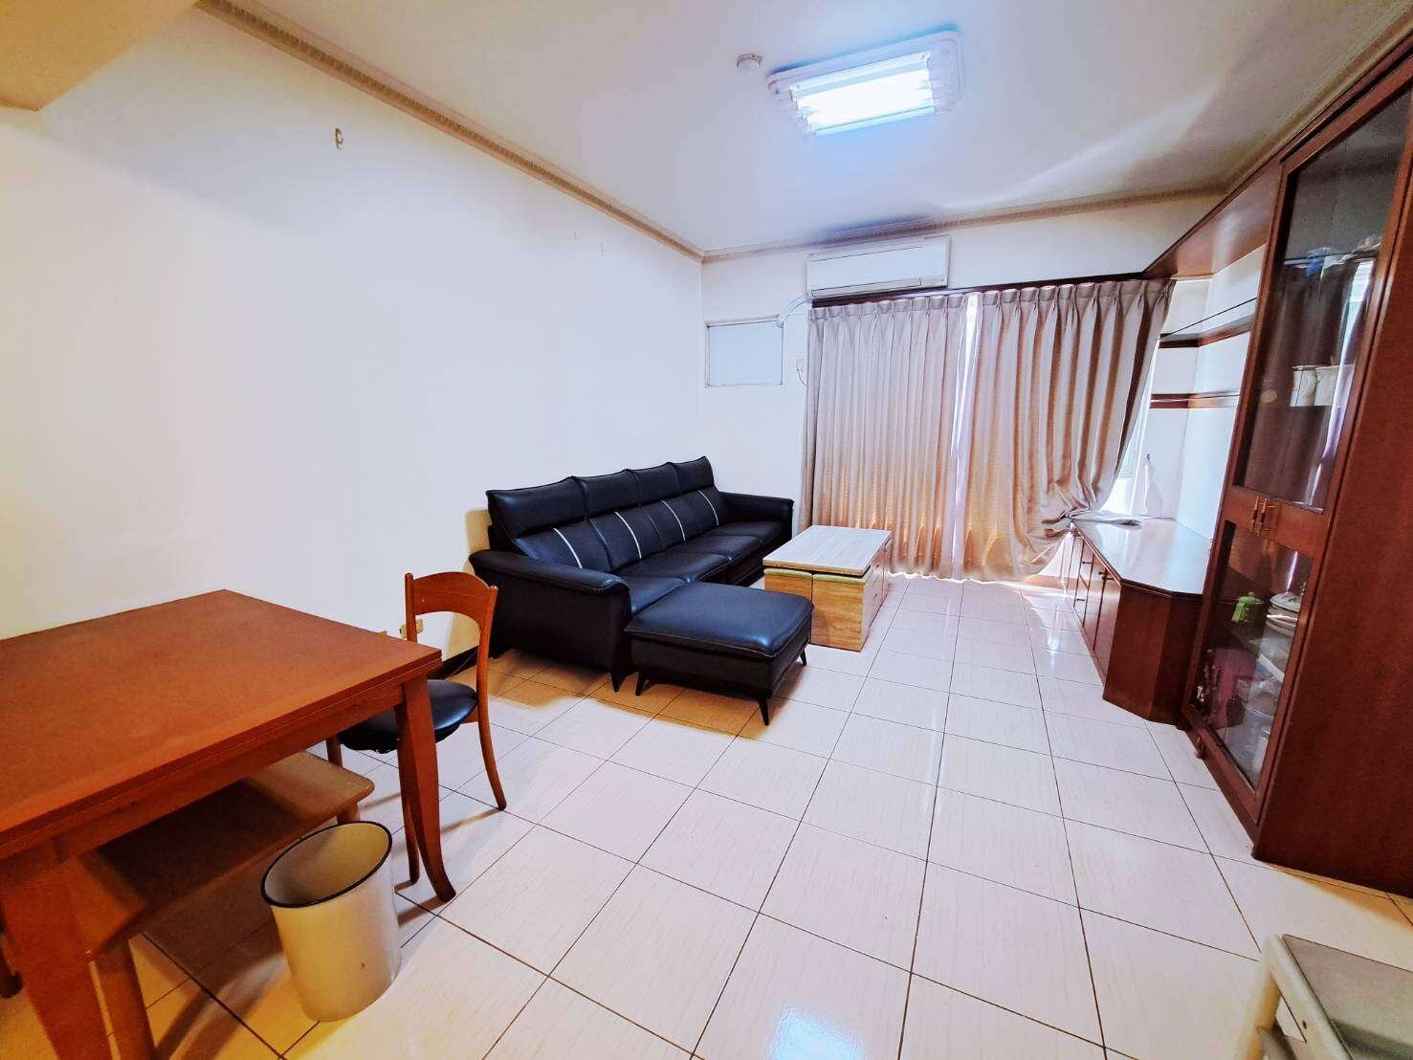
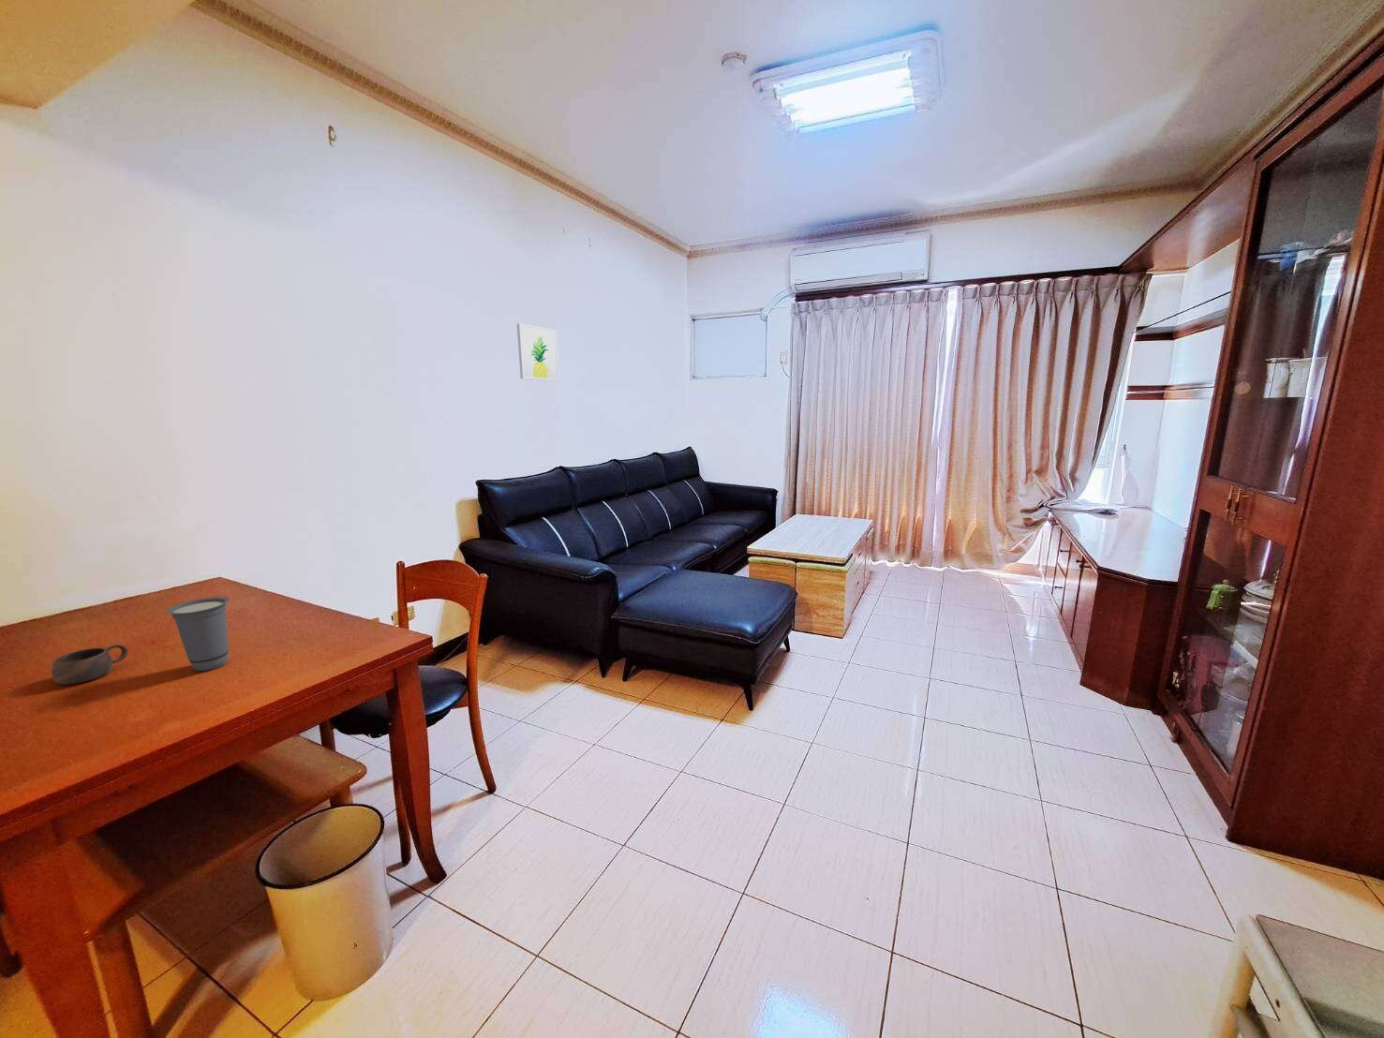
+ wall art (539, 353)
+ cup (92, 662)
+ cup (204, 636)
